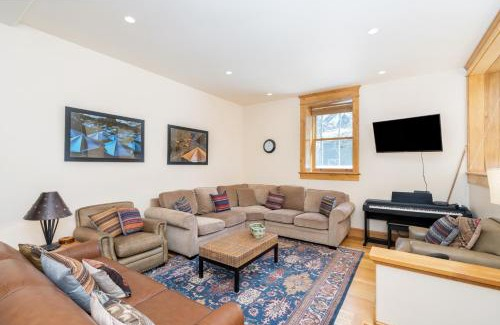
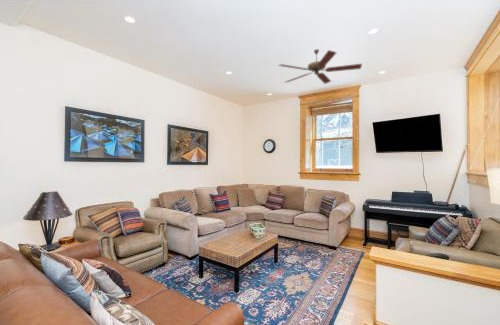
+ ceiling fan (319, 62)
